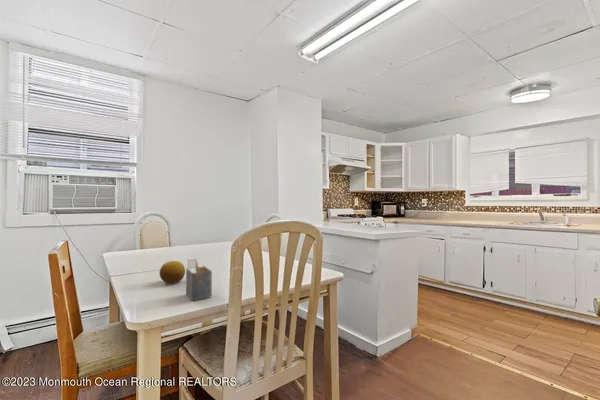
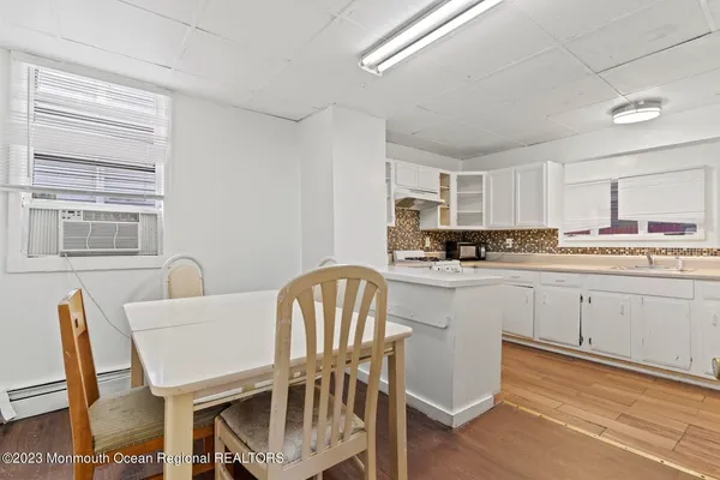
- napkin holder (198, 277)
- fruit (172, 271)
